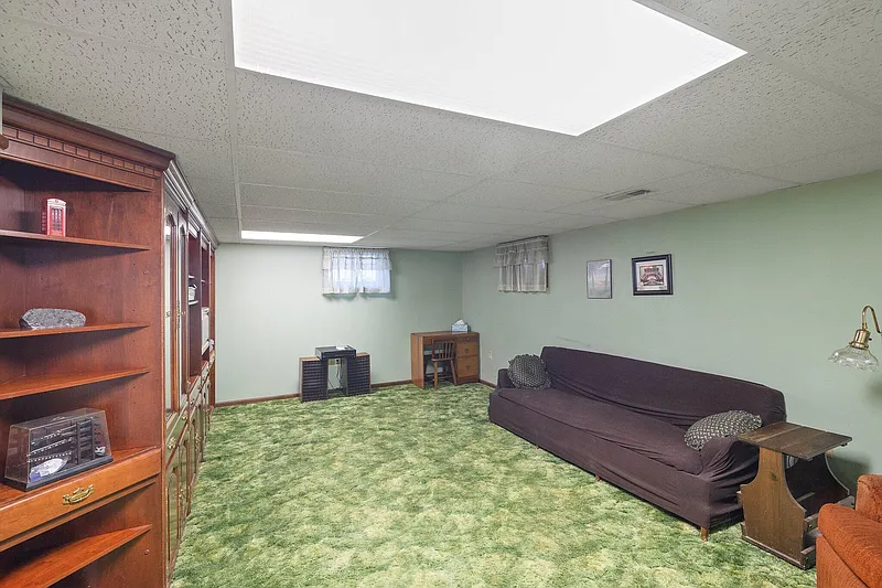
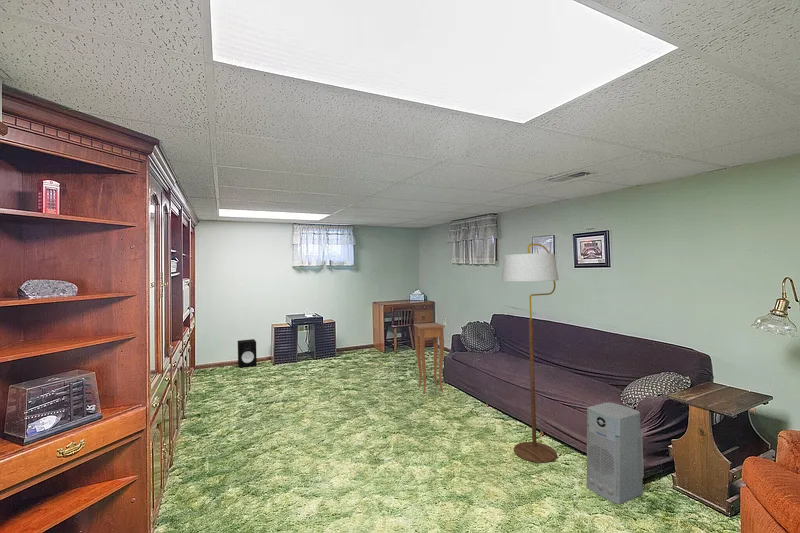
+ speaker (247, 352)
+ air purifier (614, 449)
+ floor lamp (533, 347)
+ side table (434, 357)
